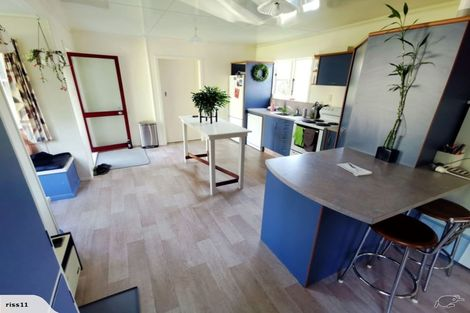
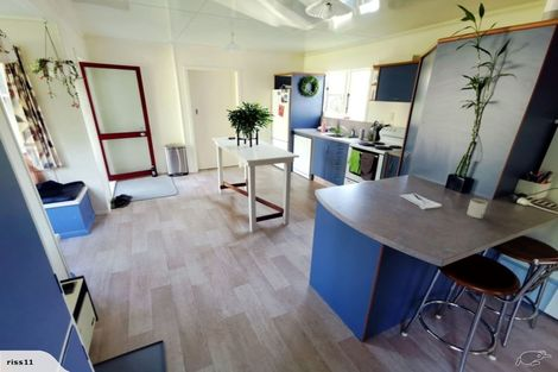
+ mug (478, 207)
